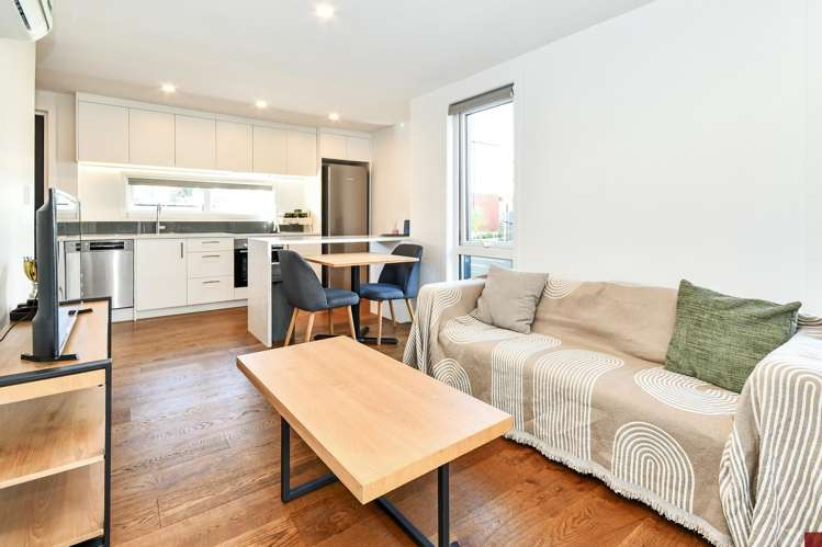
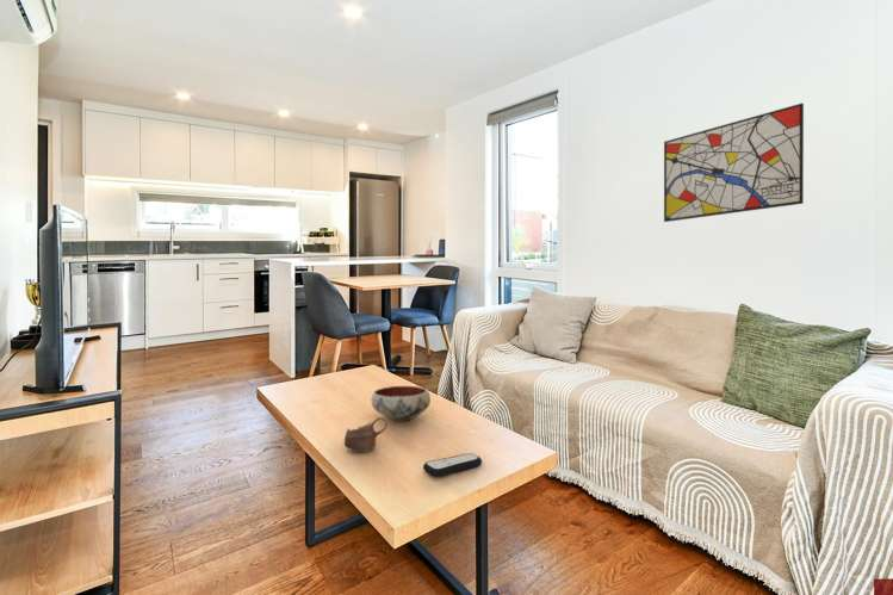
+ cup (364, 434)
+ remote control (453, 463)
+ bowl (401, 404)
+ wall art (725, 168)
